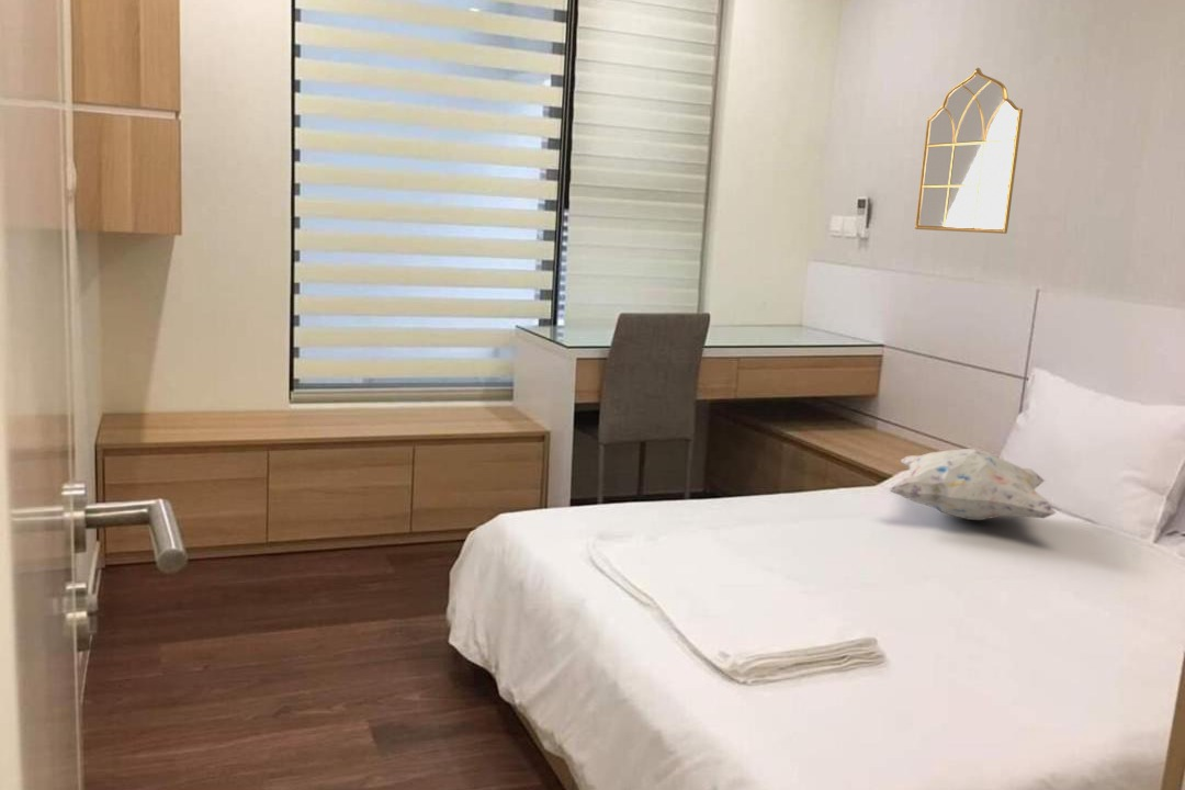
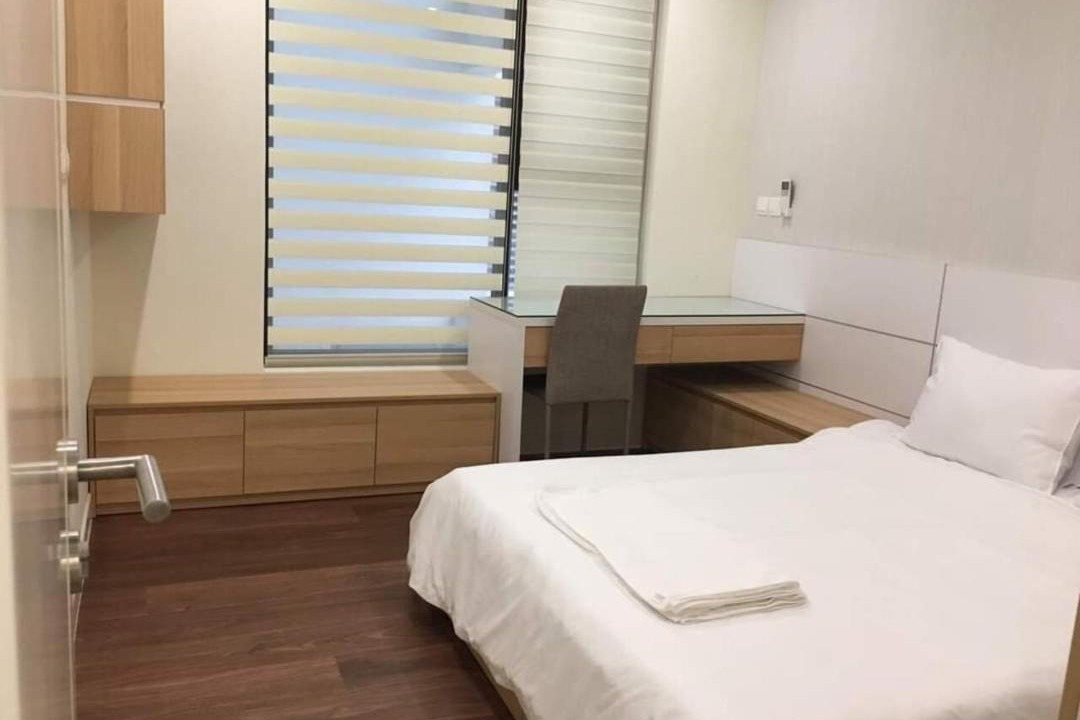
- decorative pillow (971, 483)
- mirror (968, 150)
